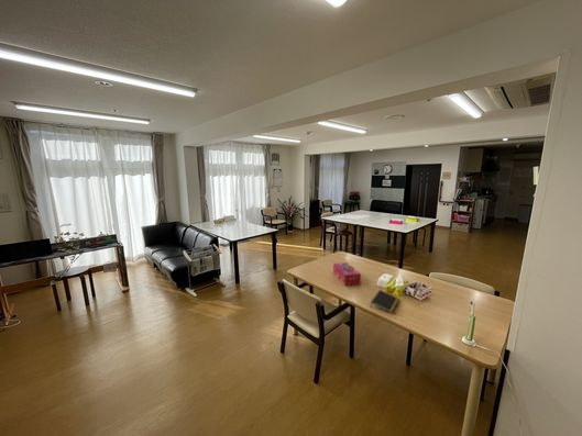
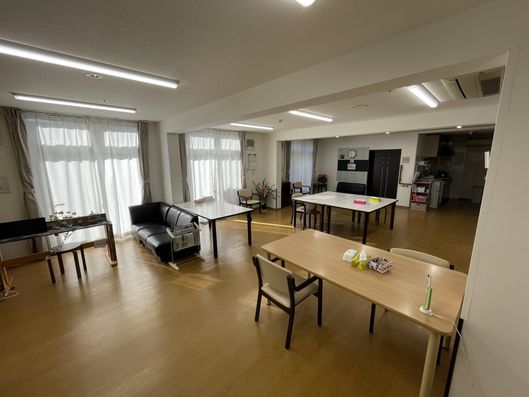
- notepad (385, 301)
- tissue box (345, 272)
